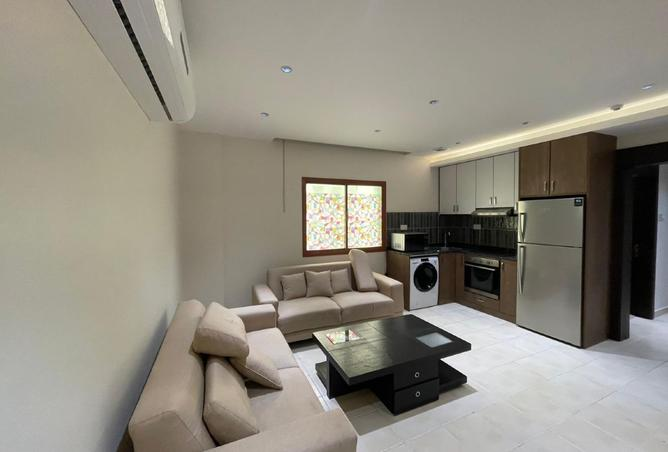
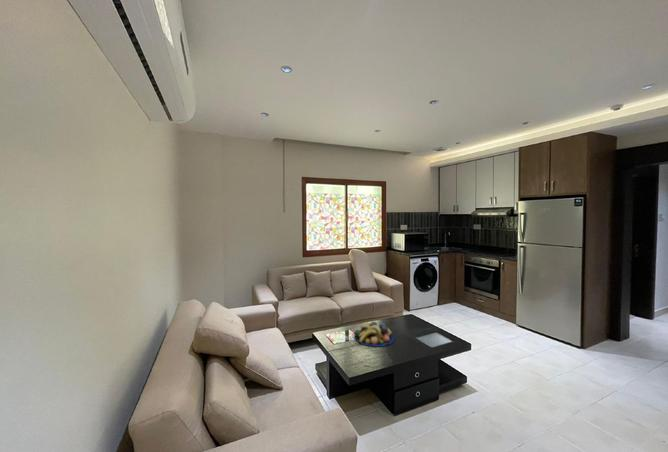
+ fruit bowl (374, 331)
